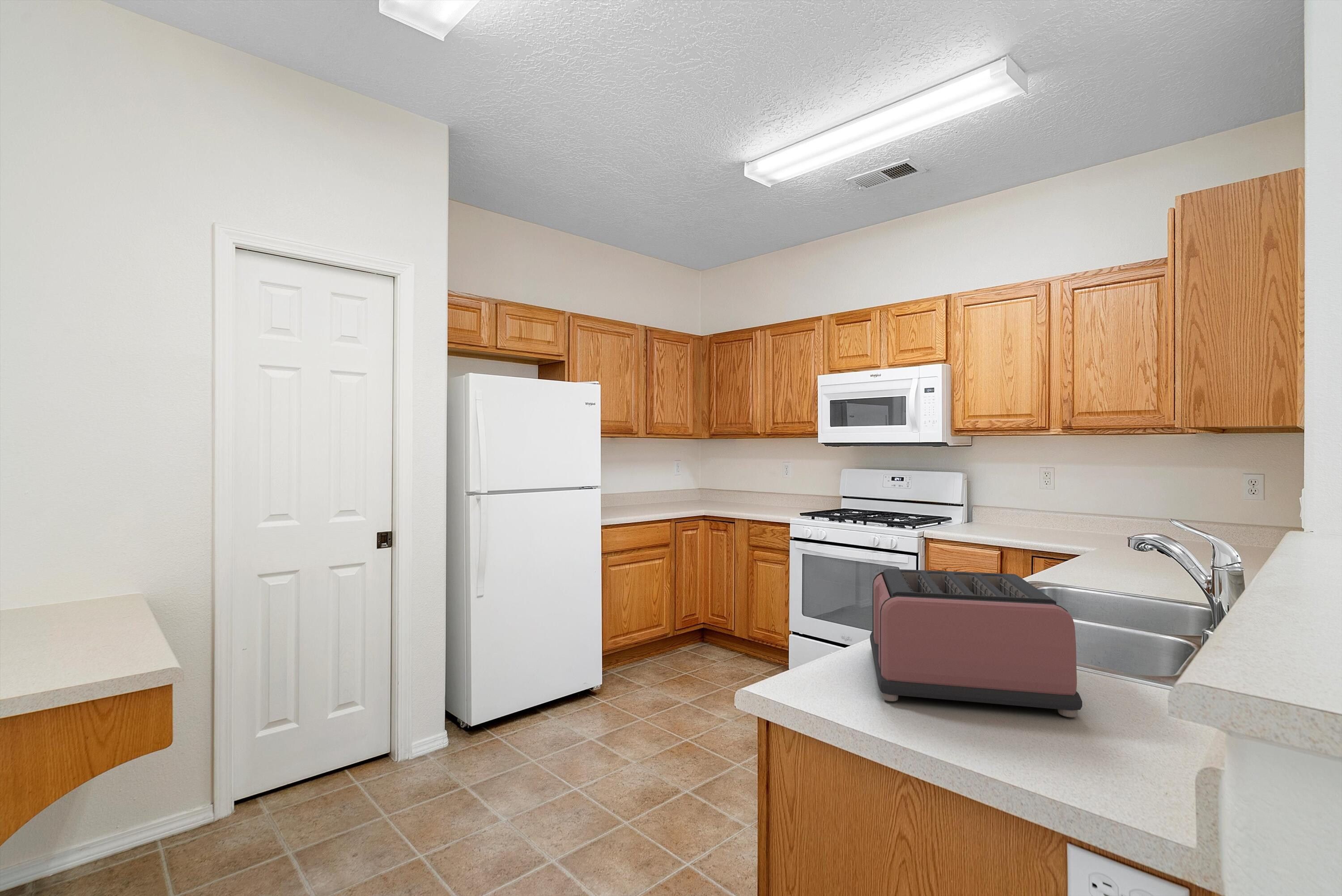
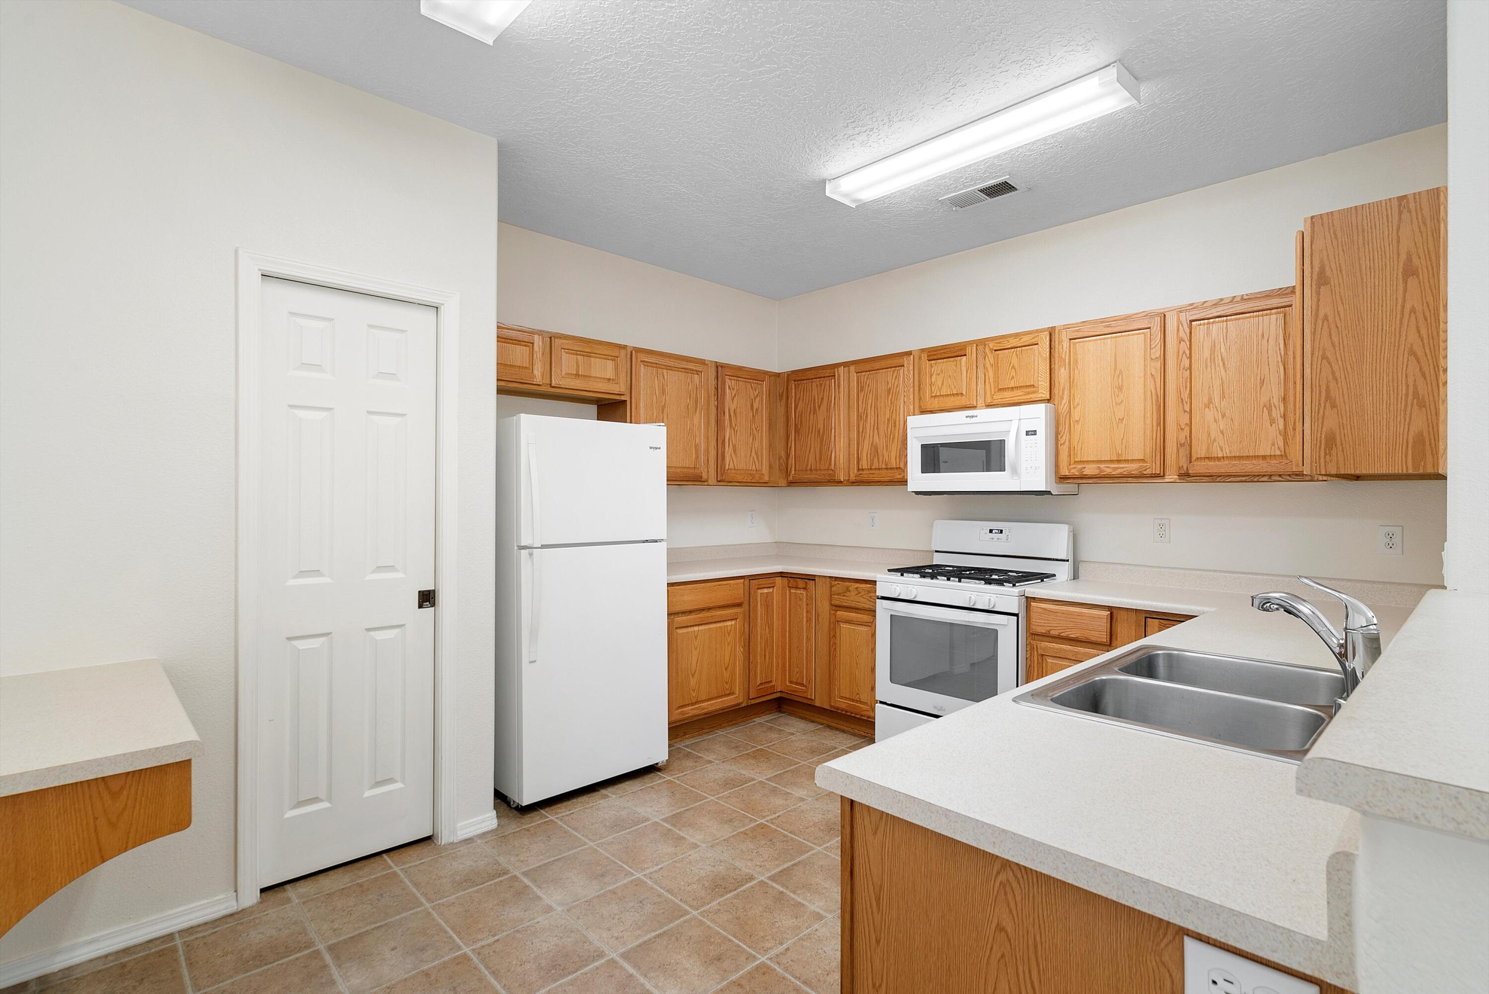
- toaster (958, 627)
